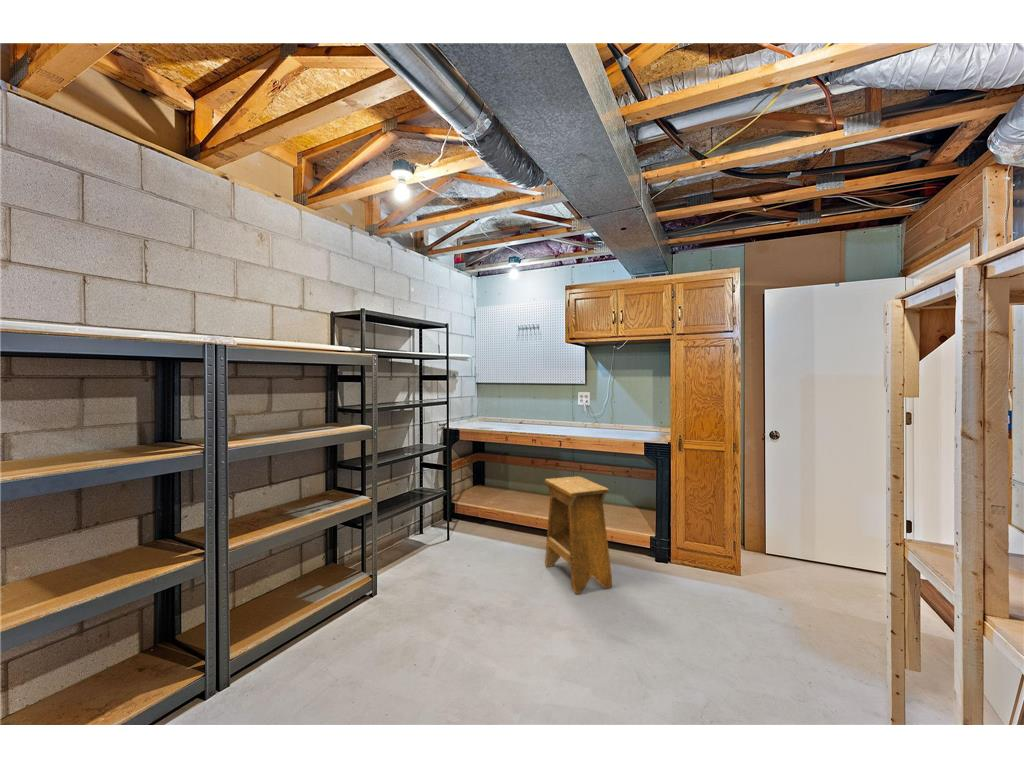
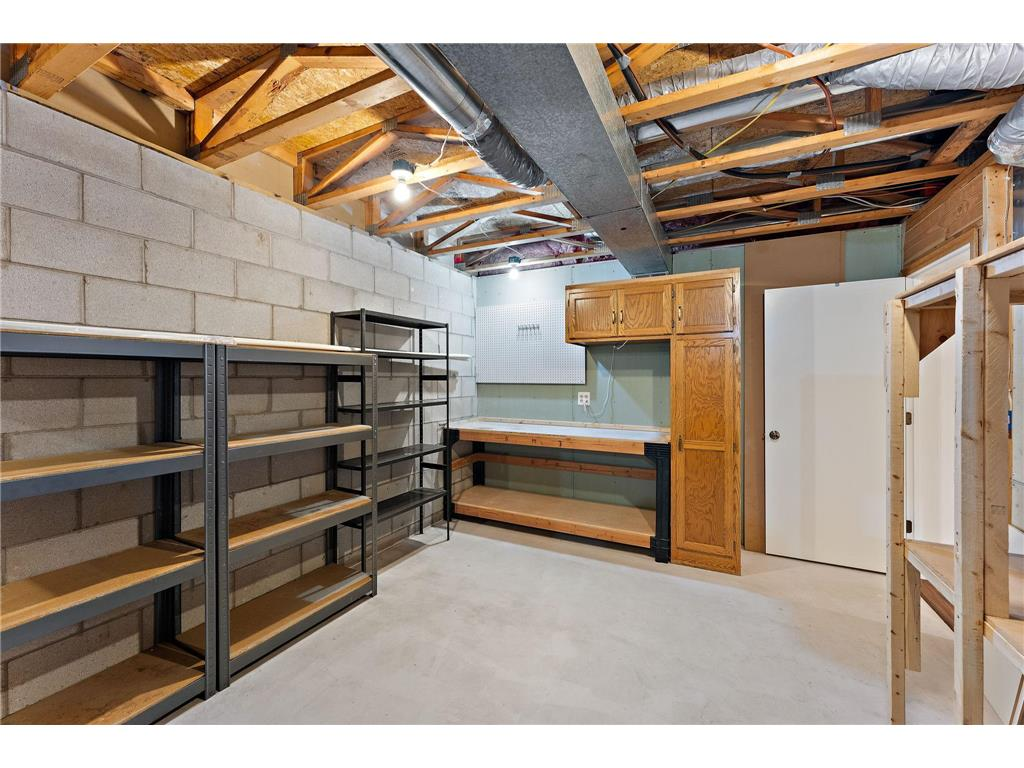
- stool (576, 529)
